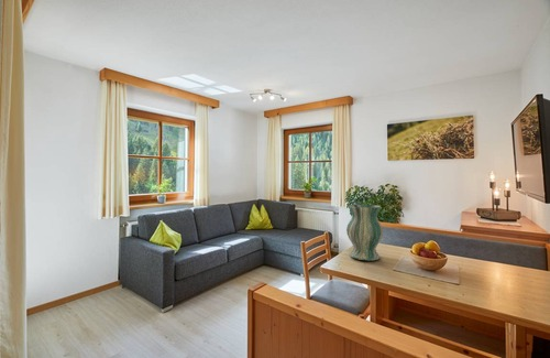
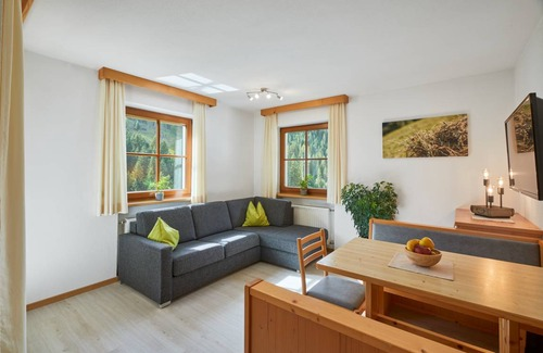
- vase (364, 231)
